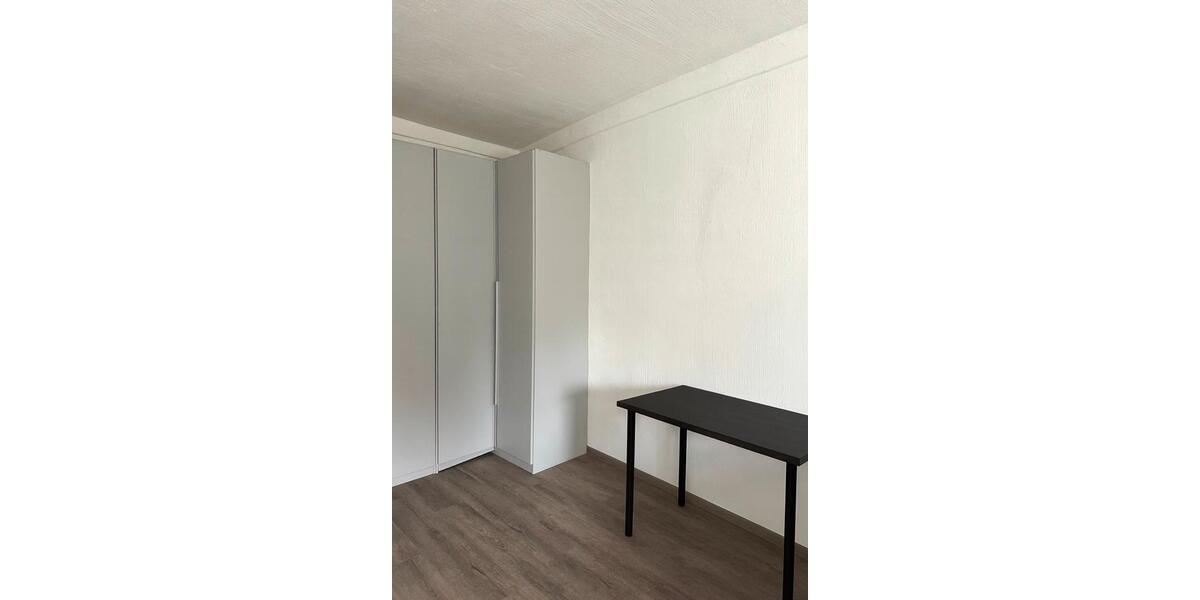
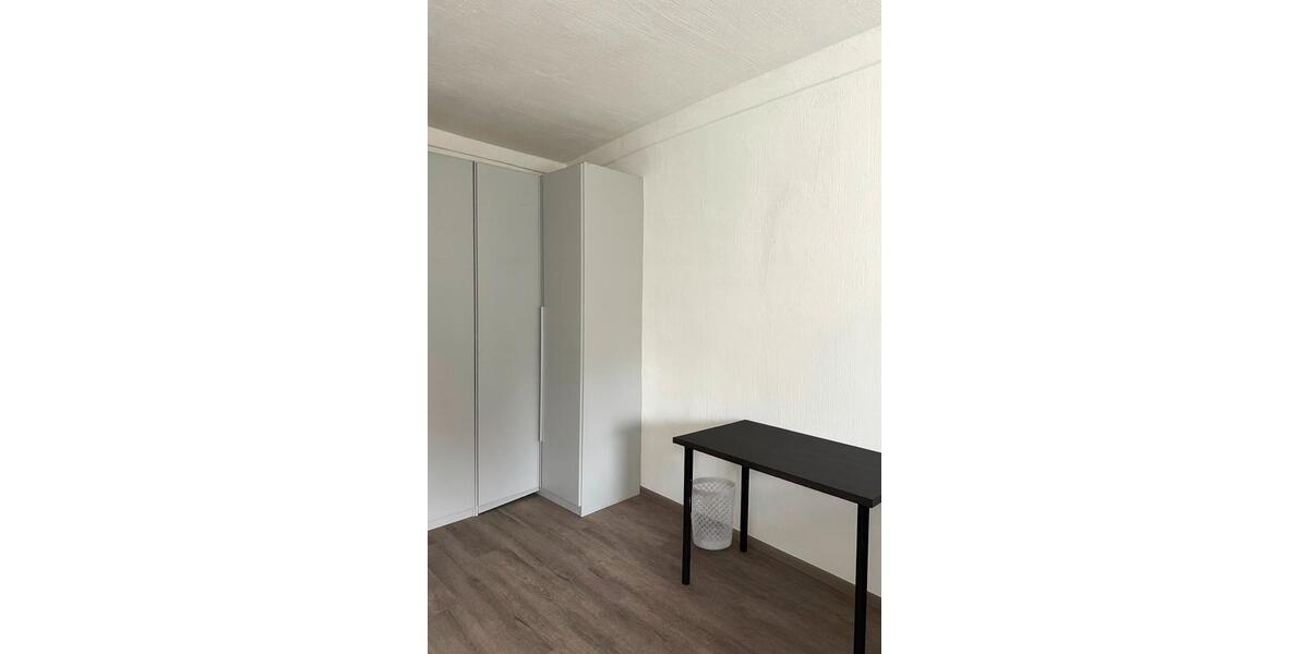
+ wastebasket (711, 512)
